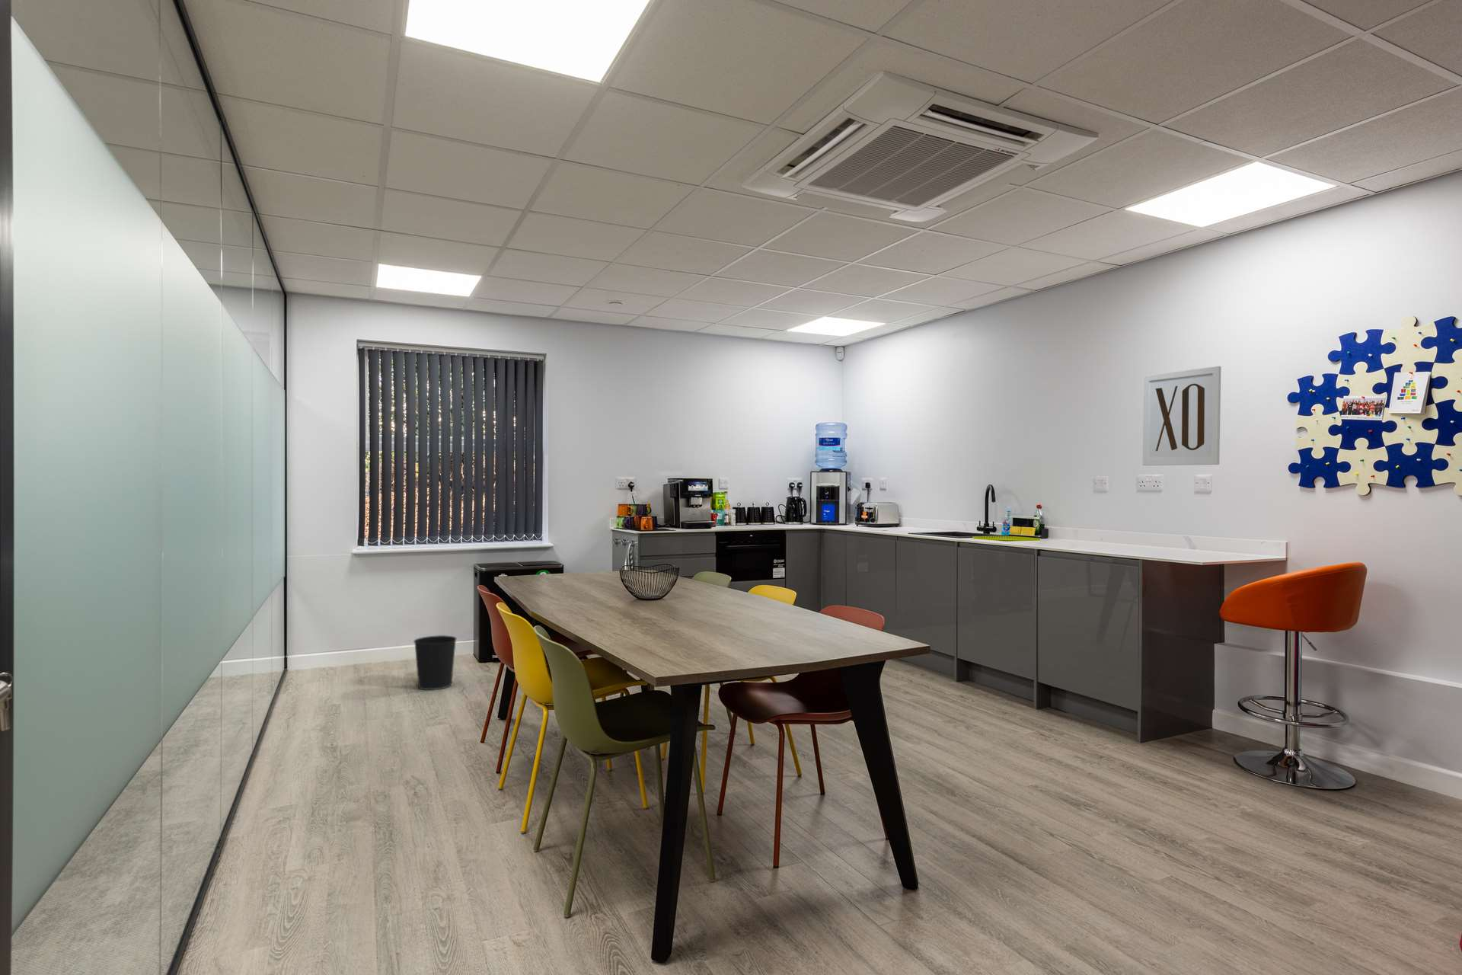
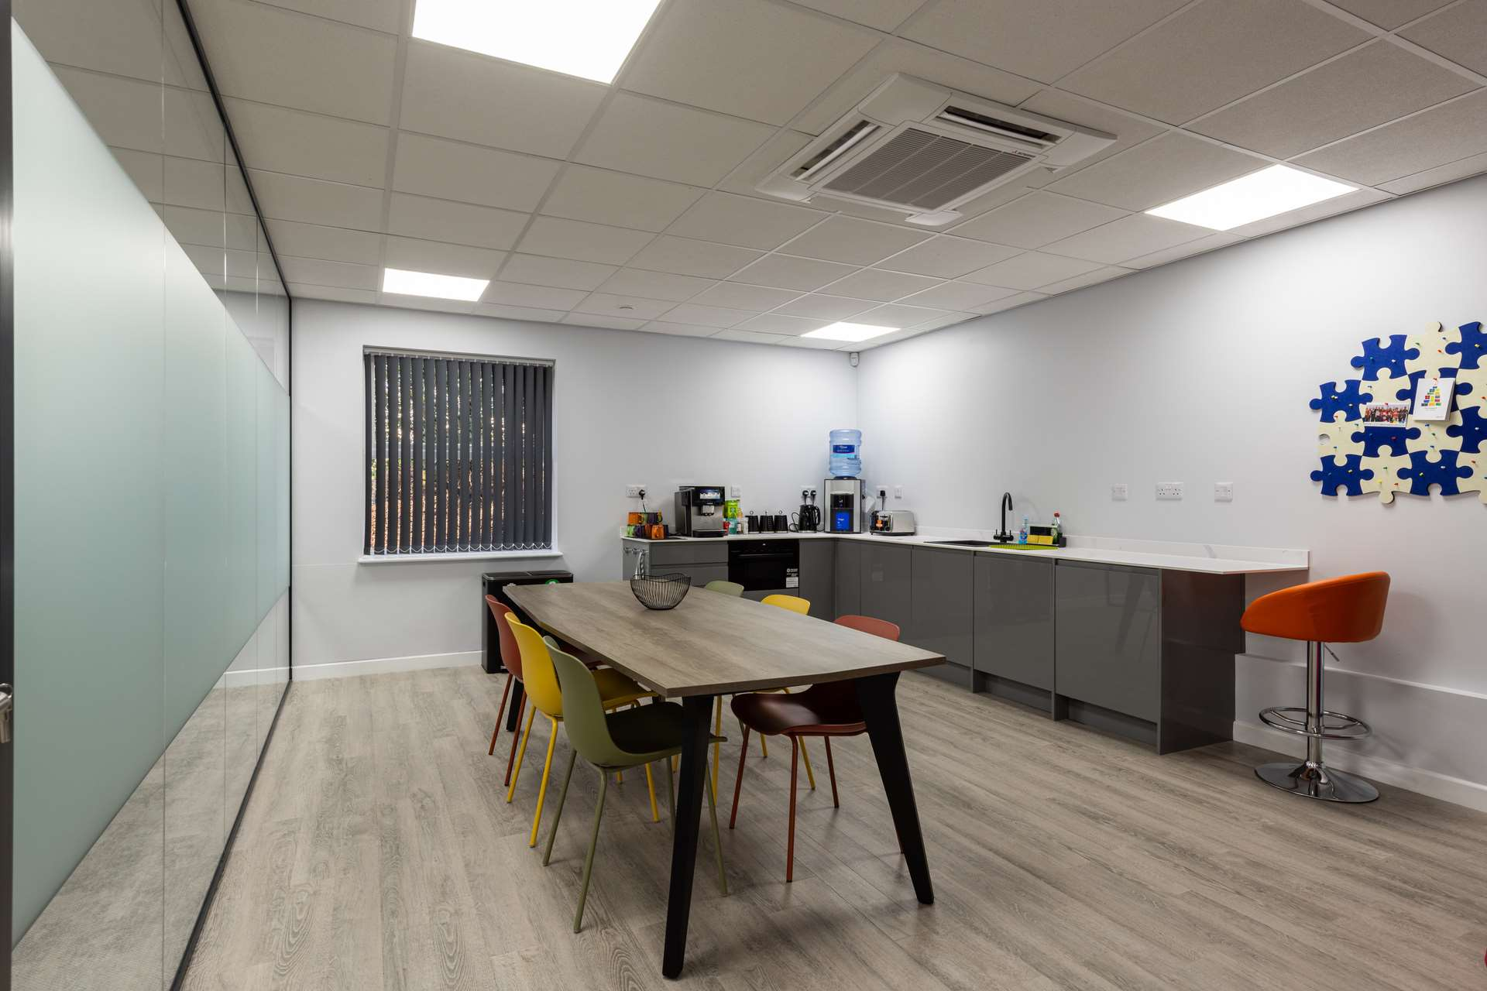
- wall art (1179, 418)
- wastebasket (435, 663)
